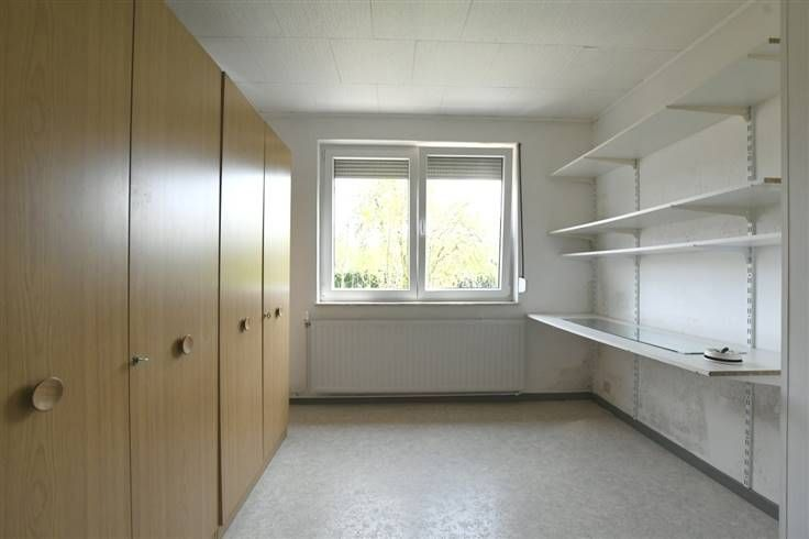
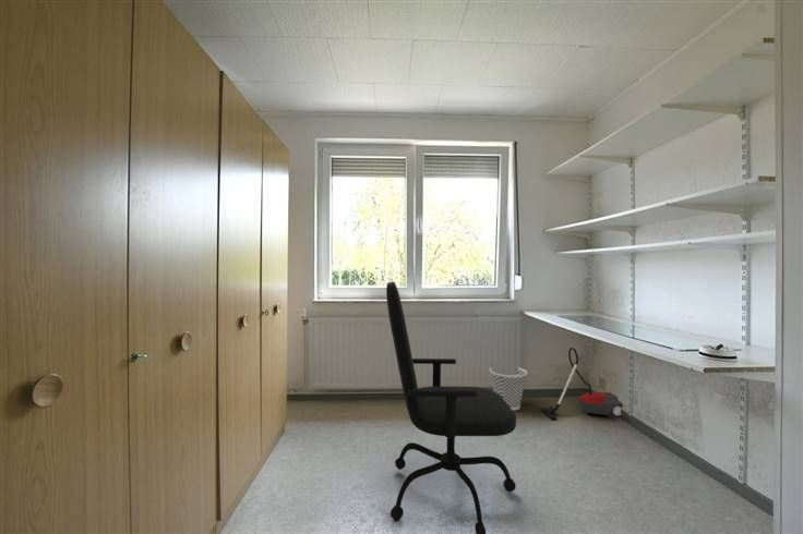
+ office chair (451, 387)
+ wastebasket (507, 388)
+ vacuum cleaner (582, 379)
